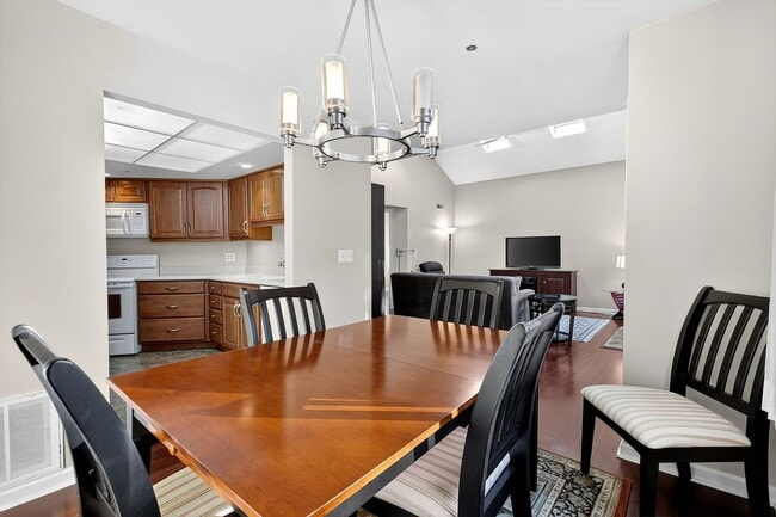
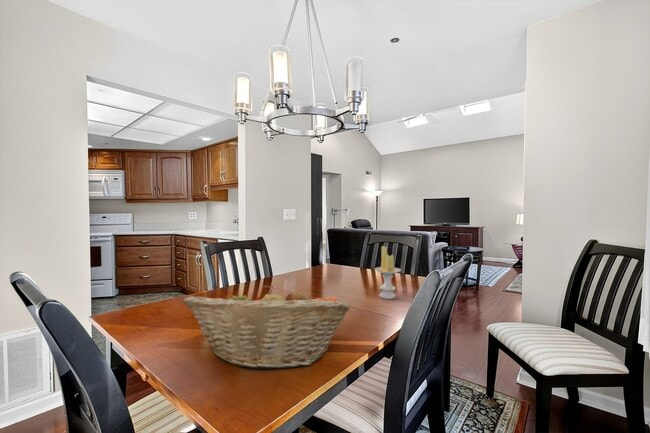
+ fruit basket (268, 316)
+ candle (387, 271)
